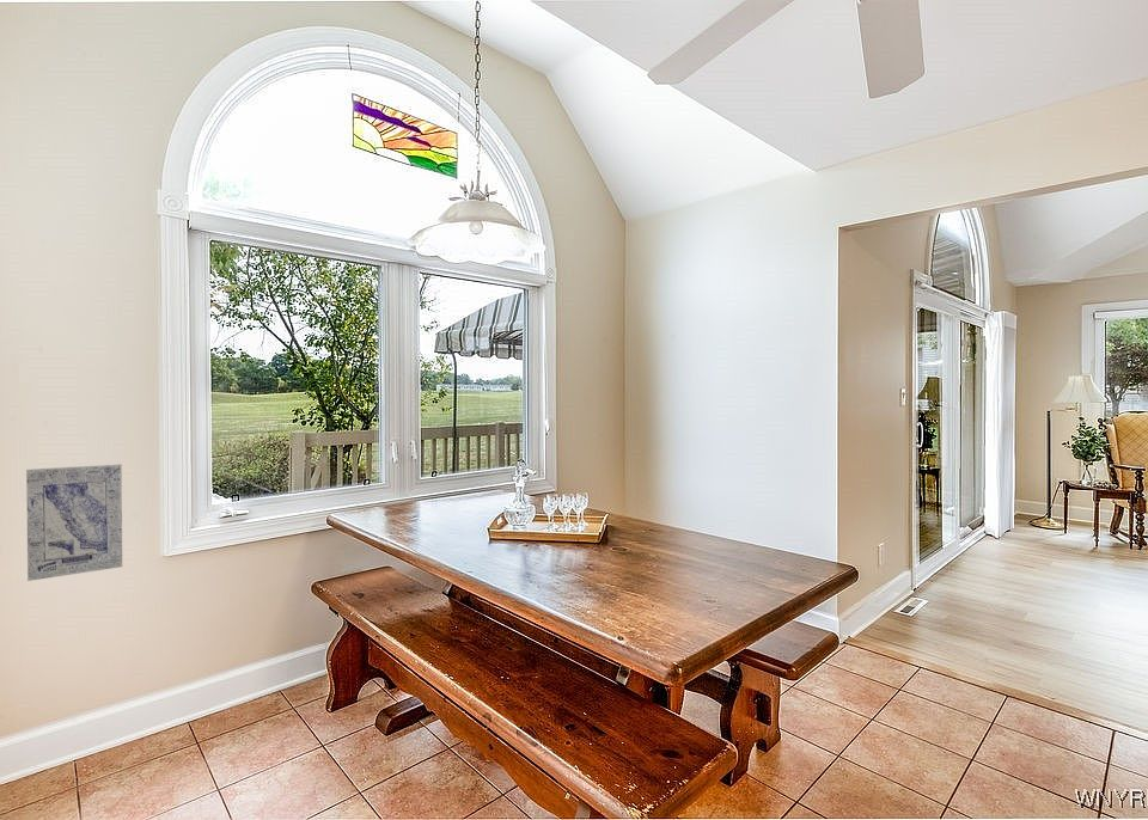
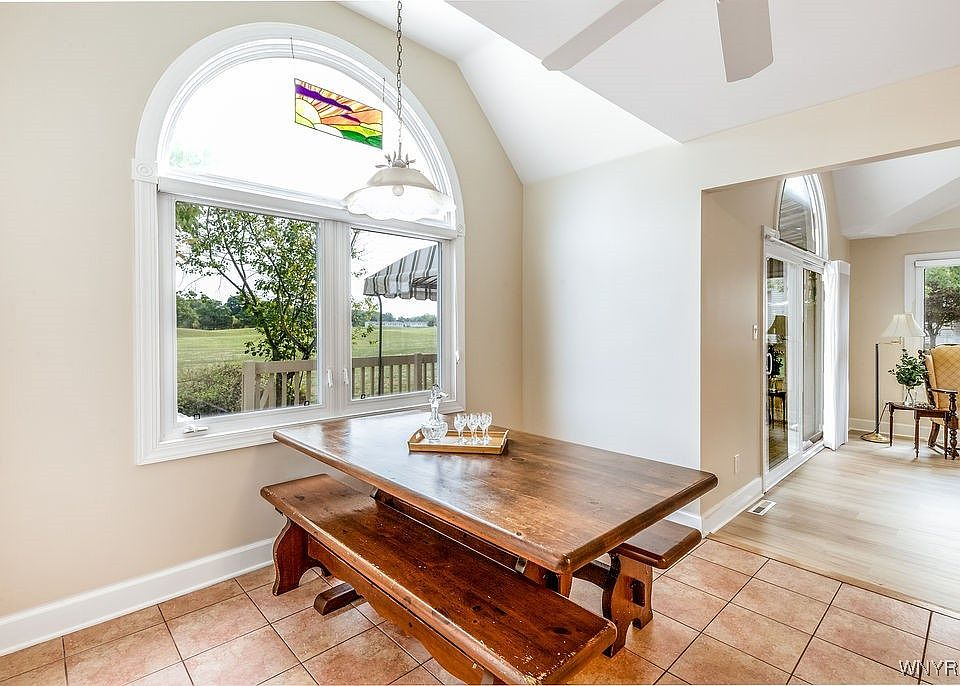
- wall art (75, 520)
